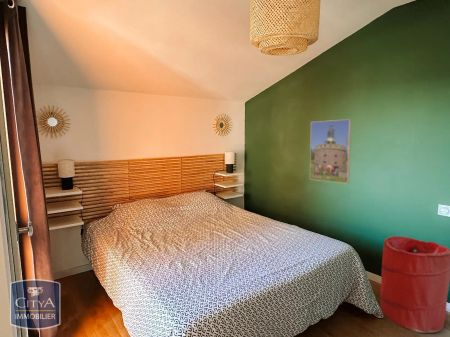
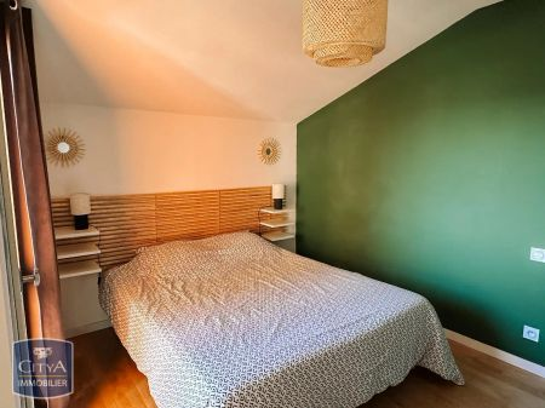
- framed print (329, 151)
- laundry hamper (413, 278)
